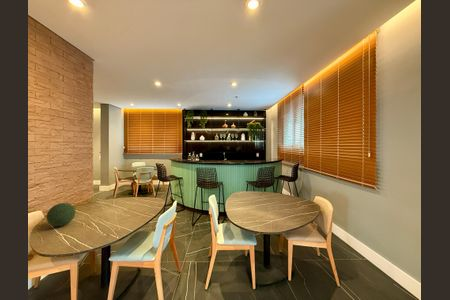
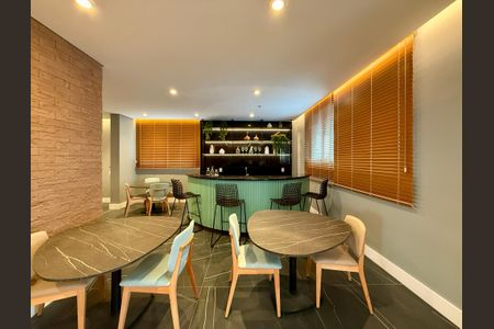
- decorative orb (61, 214)
